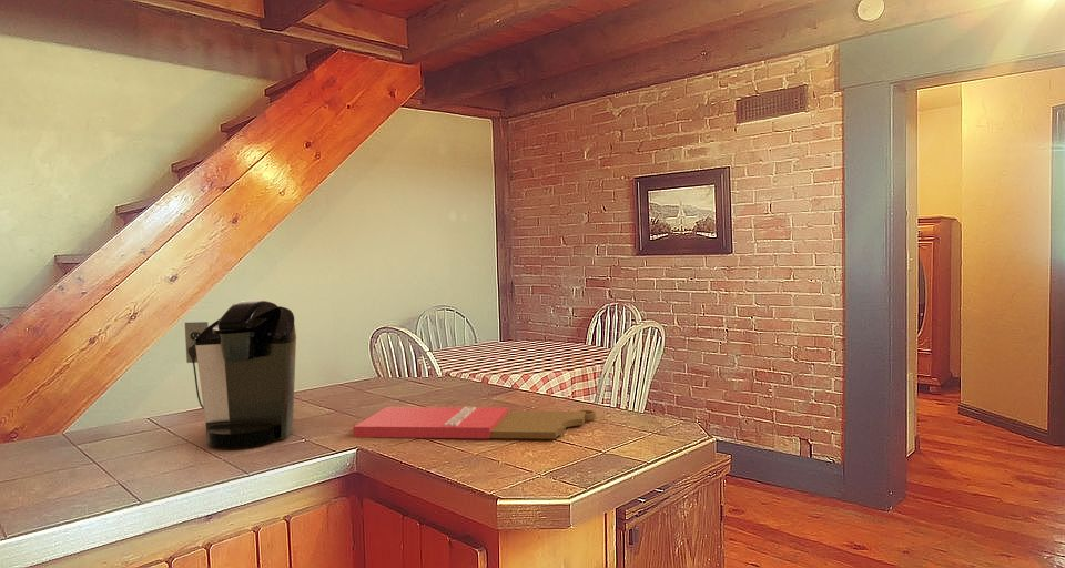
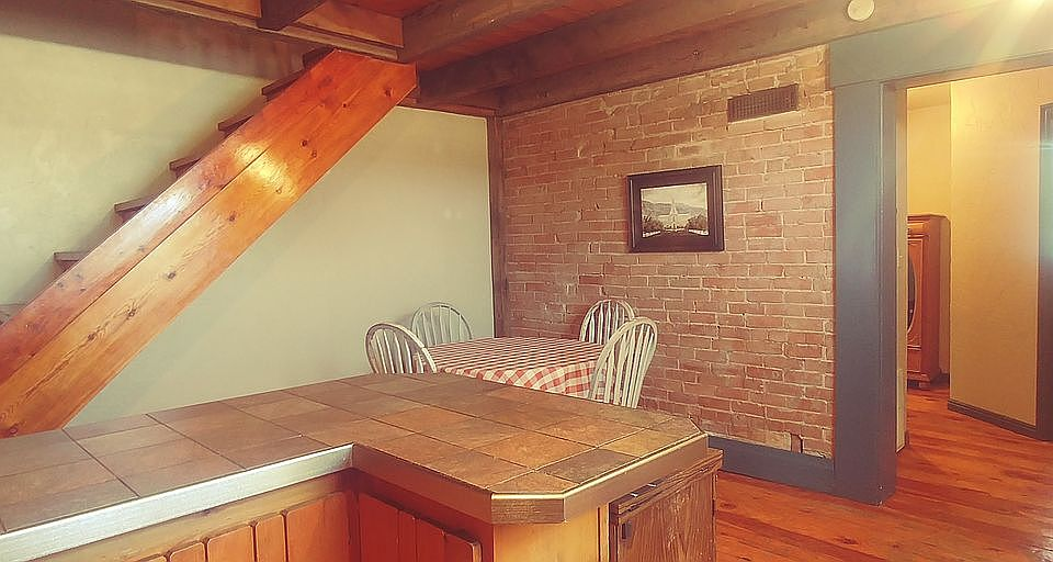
- cutting board (479, 419)
- coffee maker (226, 367)
